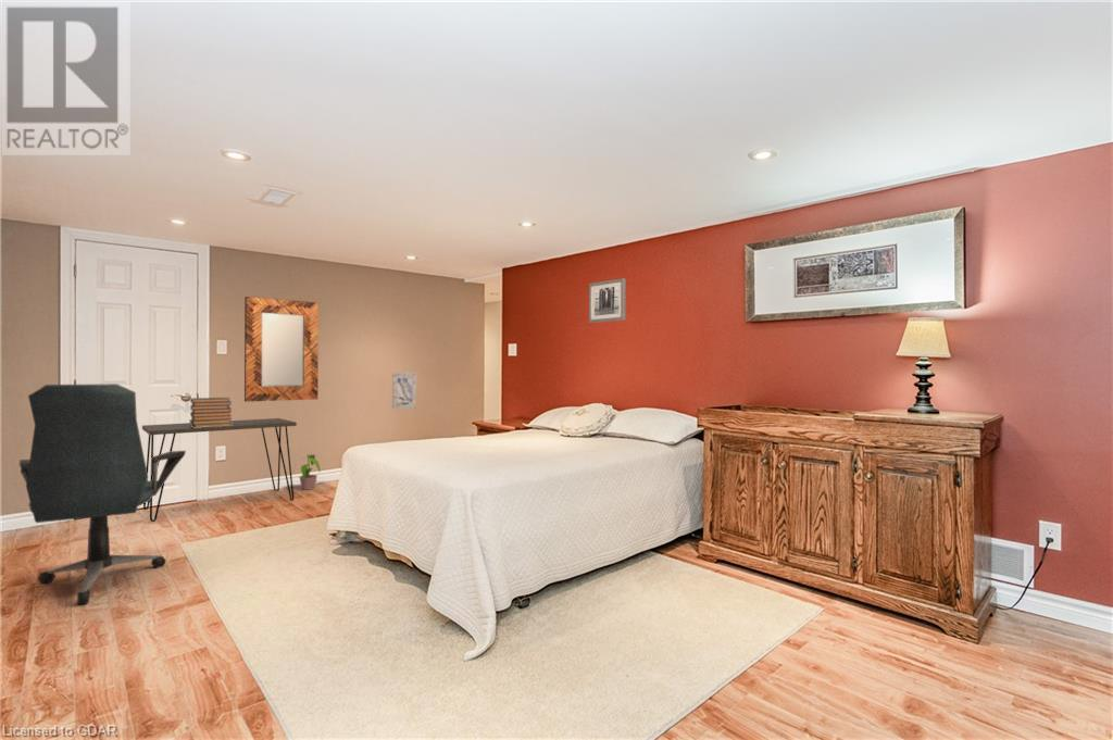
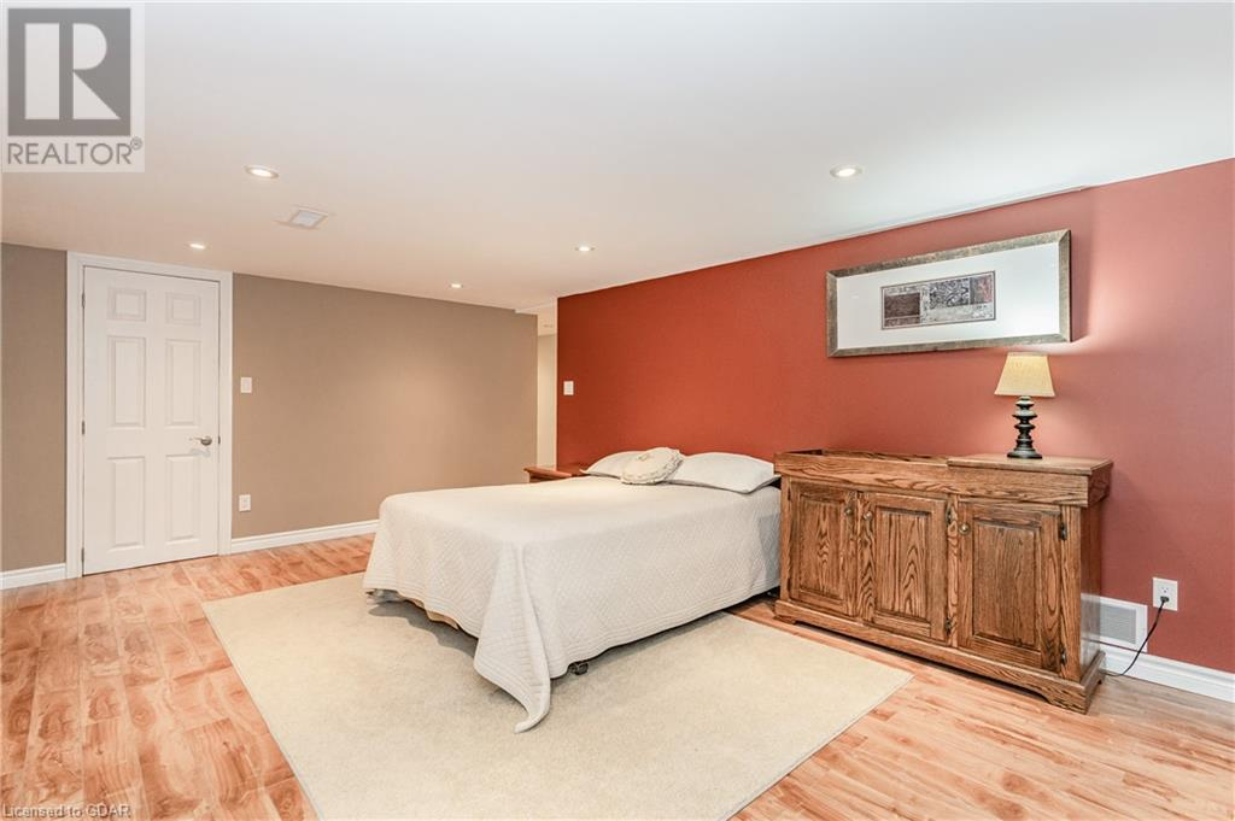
- wall art (606, 301)
- office chair (96, 484)
- home mirror (283, 350)
- book stack (211, 412)
- potted plant (308, 472)
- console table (216, 430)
- wall art (404, 390)
